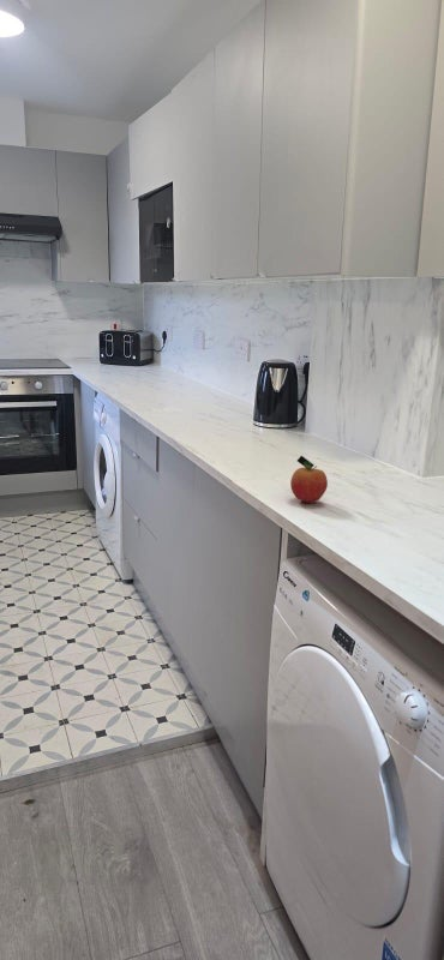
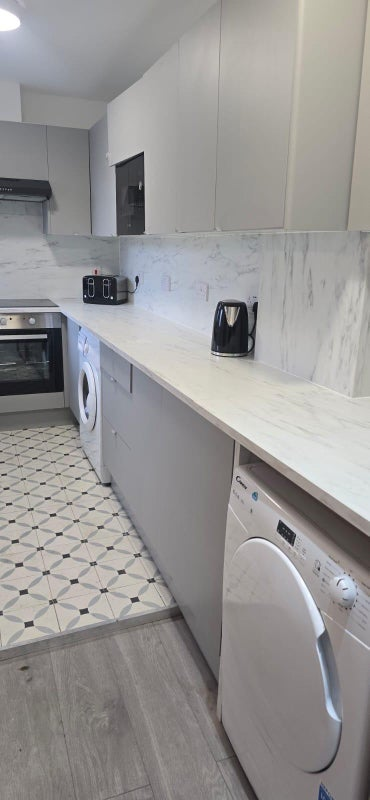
- fruit (308, 479)
